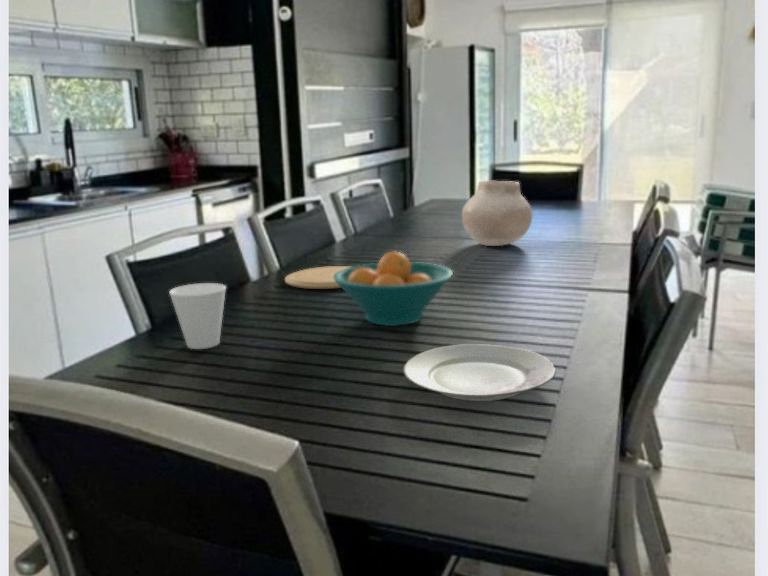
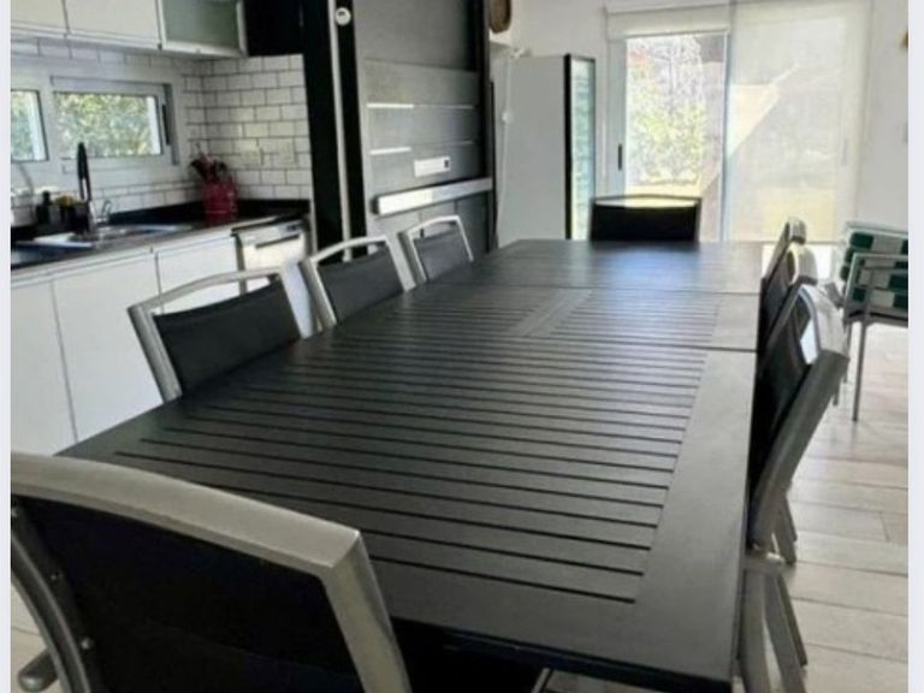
- plate (478, 374)
- plate (330, 276)
- vase (496, 212)
- cup (200, 316)
- fruit bowl (393, 285)
